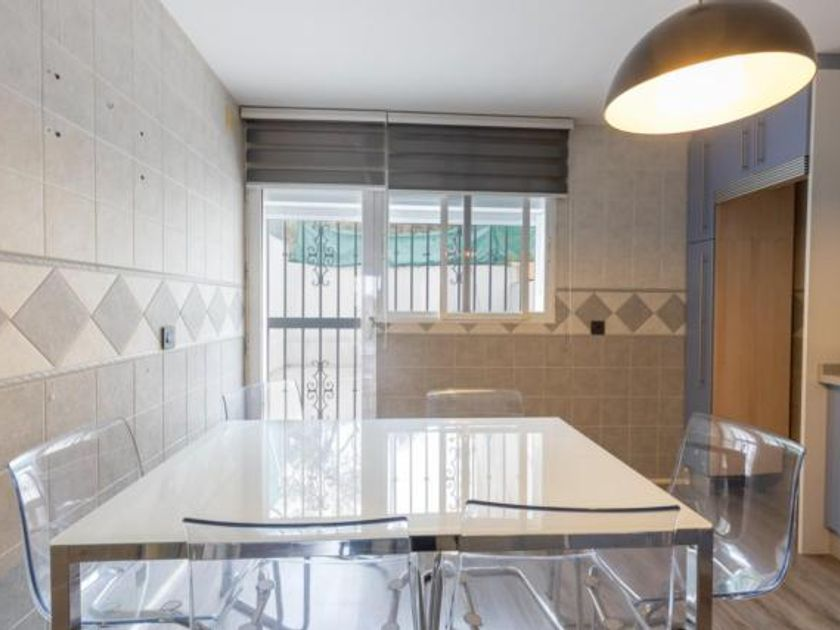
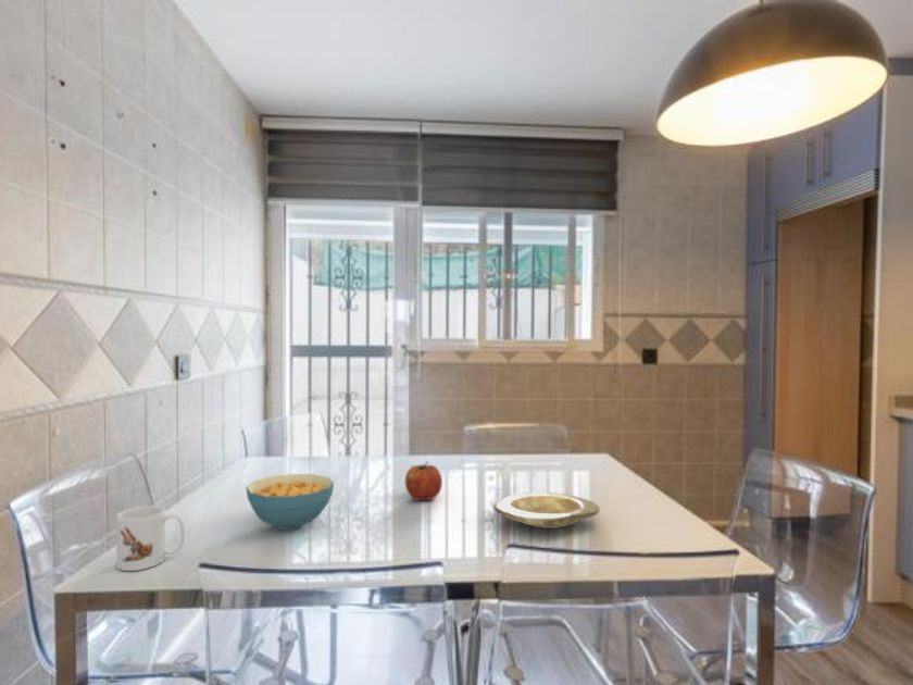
+ cereal bowl (290, 505)
+ plate (545, 511)
+ mug (151, 535)
+ fruit (423, 479)
